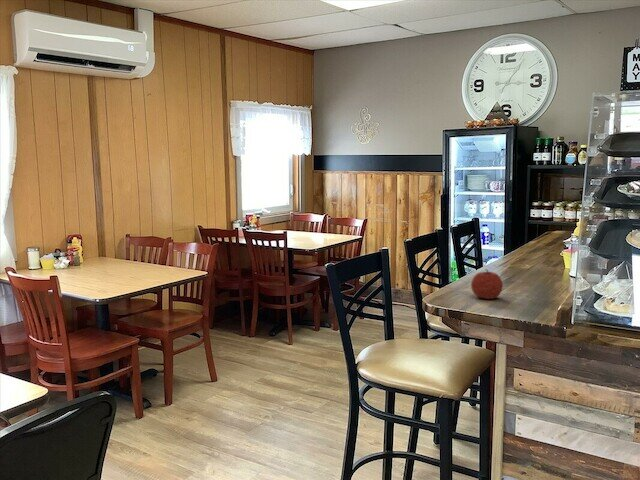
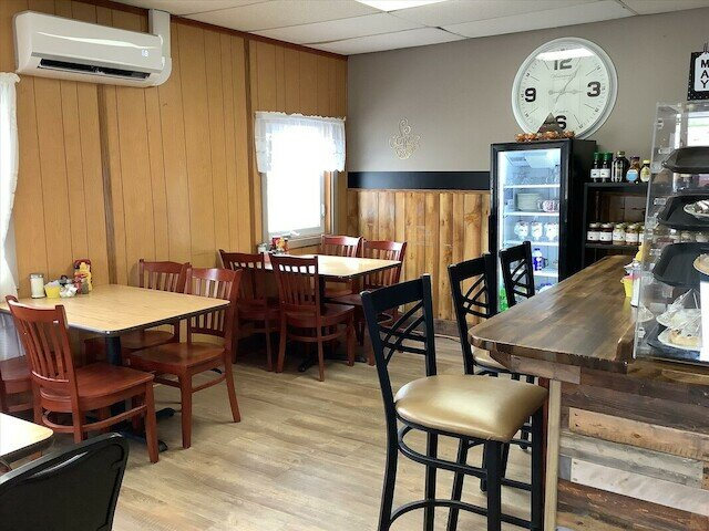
- fruit (486, 283)
